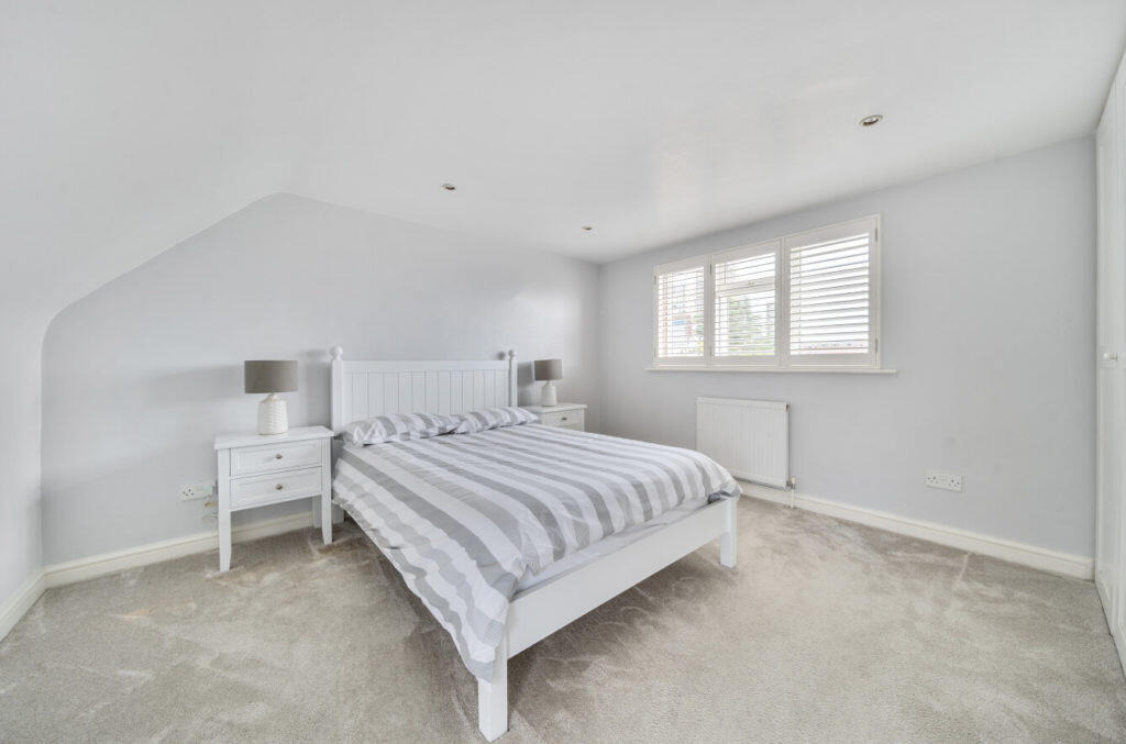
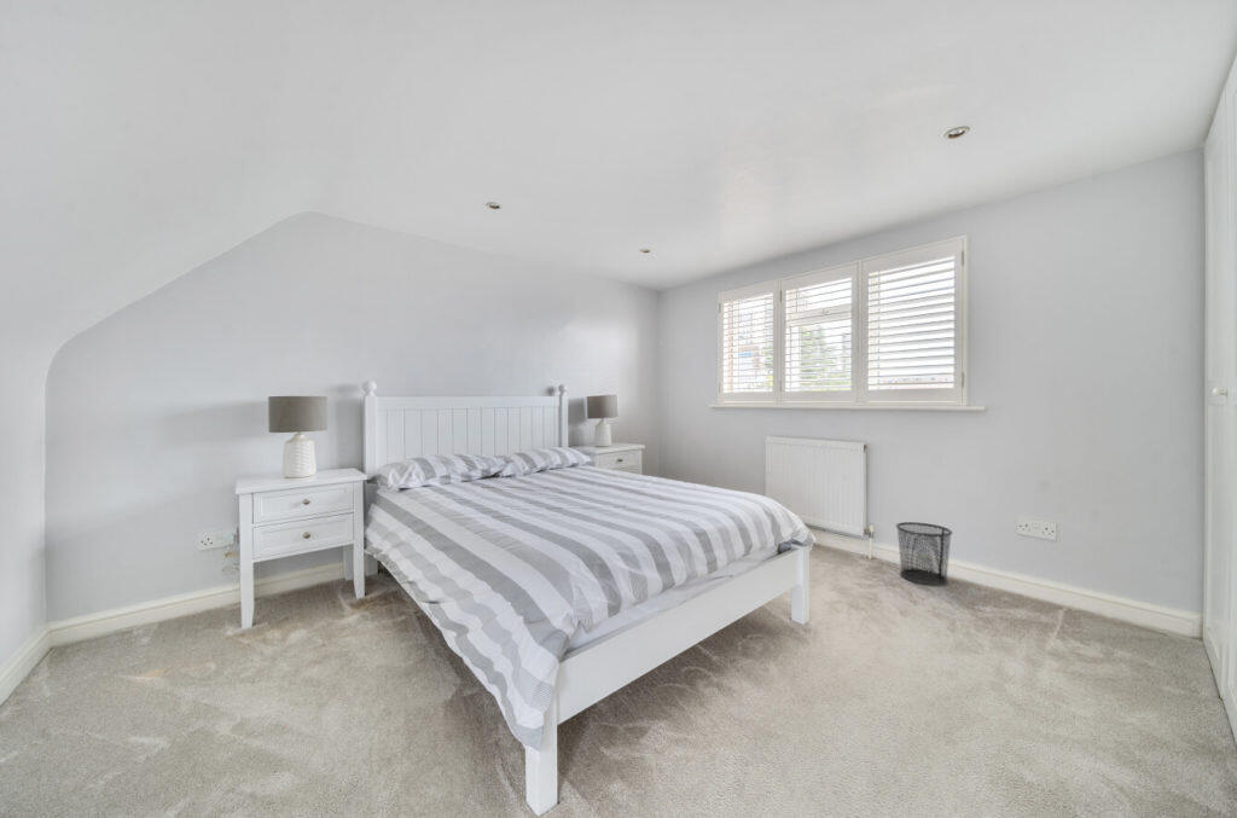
+ waste bin (923, 552)
